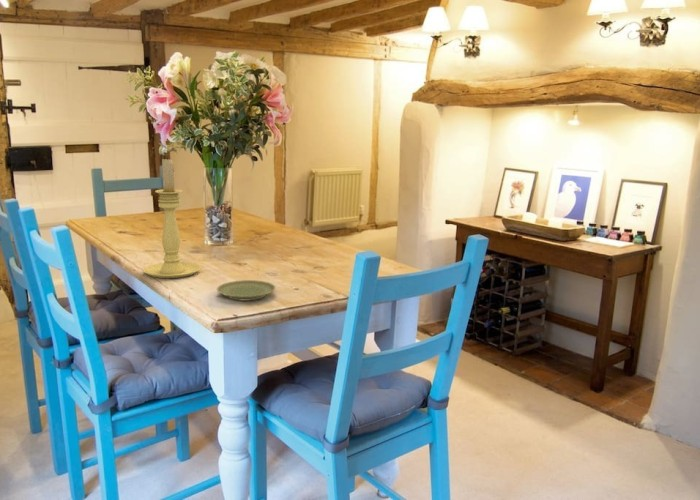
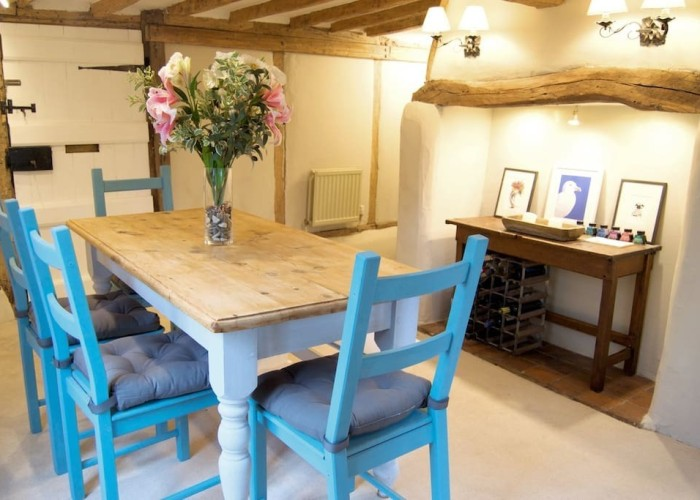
- plate (246, 291)
- candle holder (170, 215)
